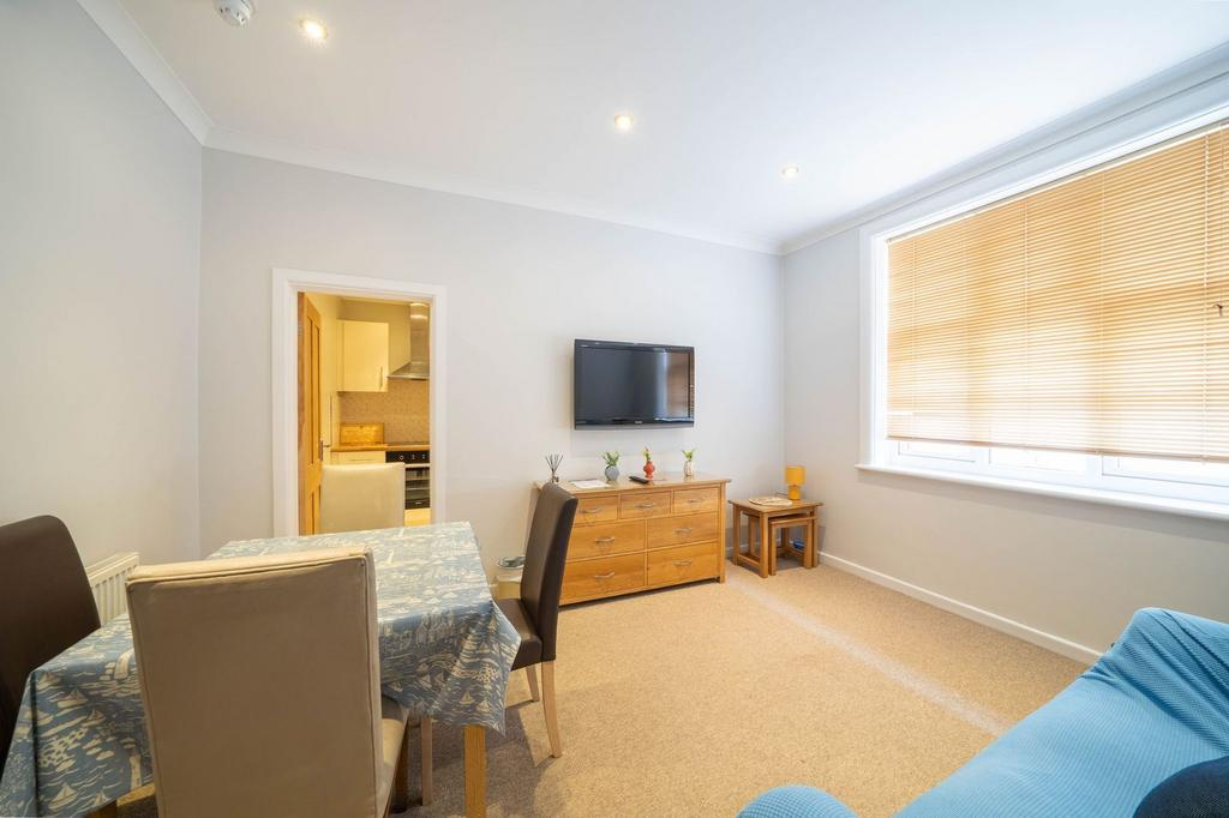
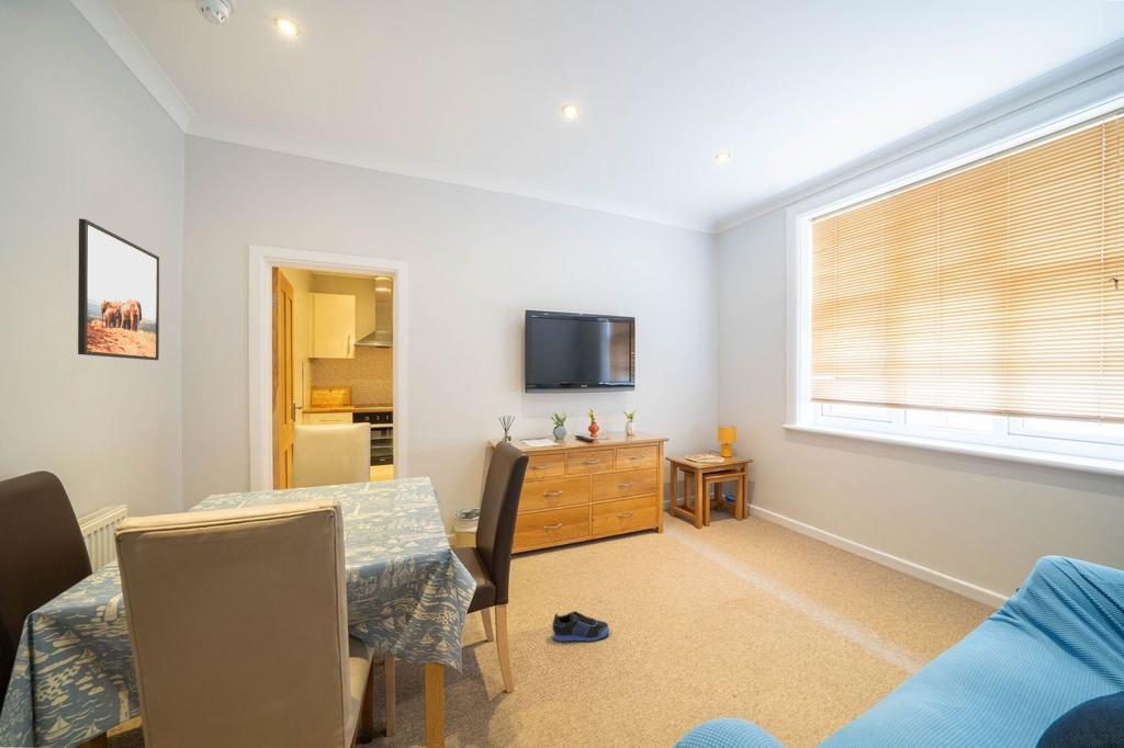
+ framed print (124, 298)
+ sneaker (581, 624)
